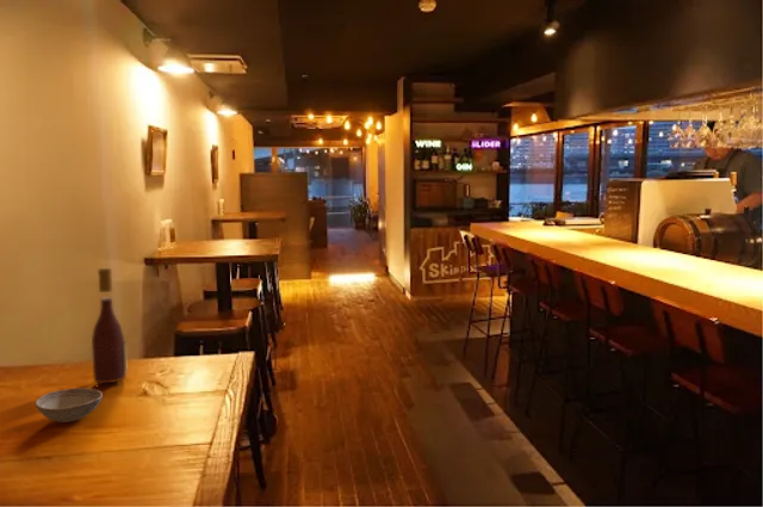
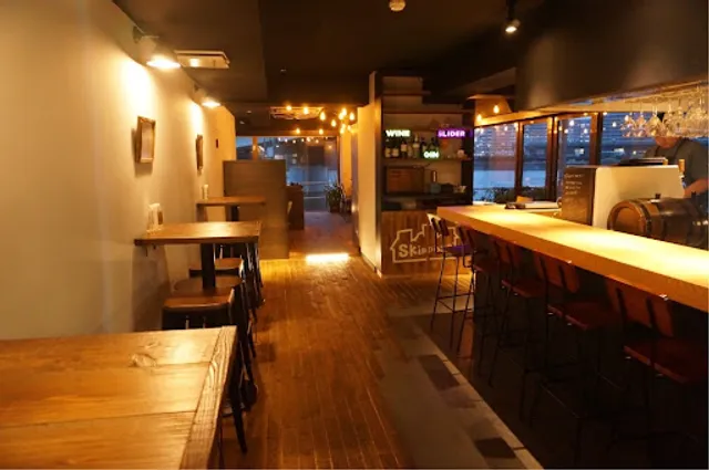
- bowl (69, 407)
- wine bottle (107, 326)
